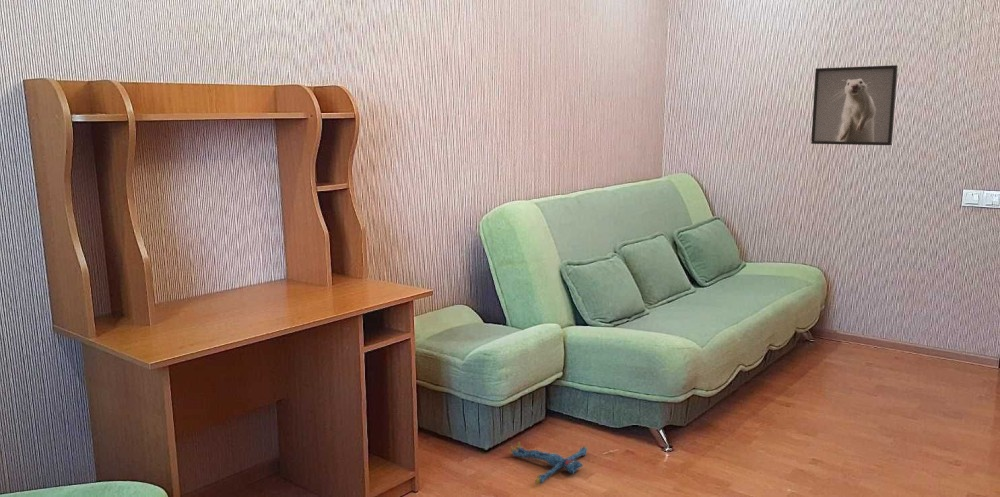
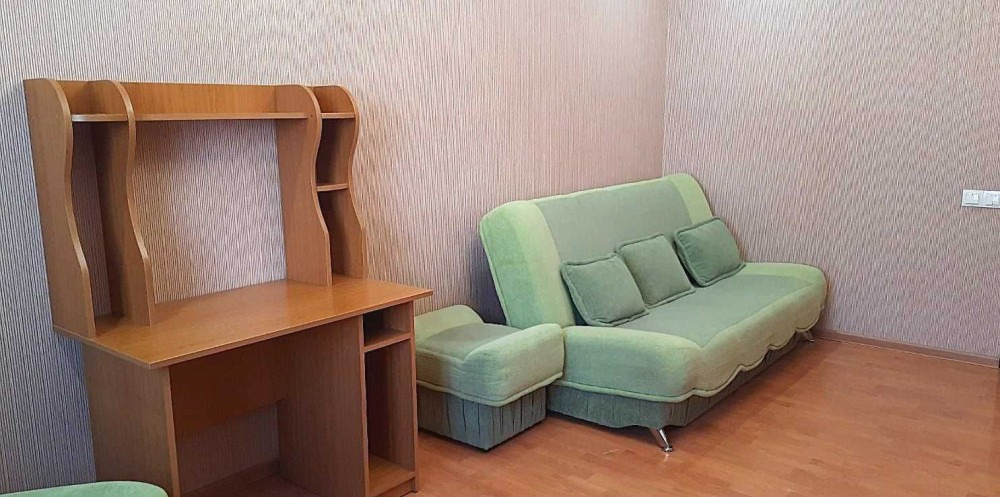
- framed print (852, 106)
- plush toy (546, 457)
